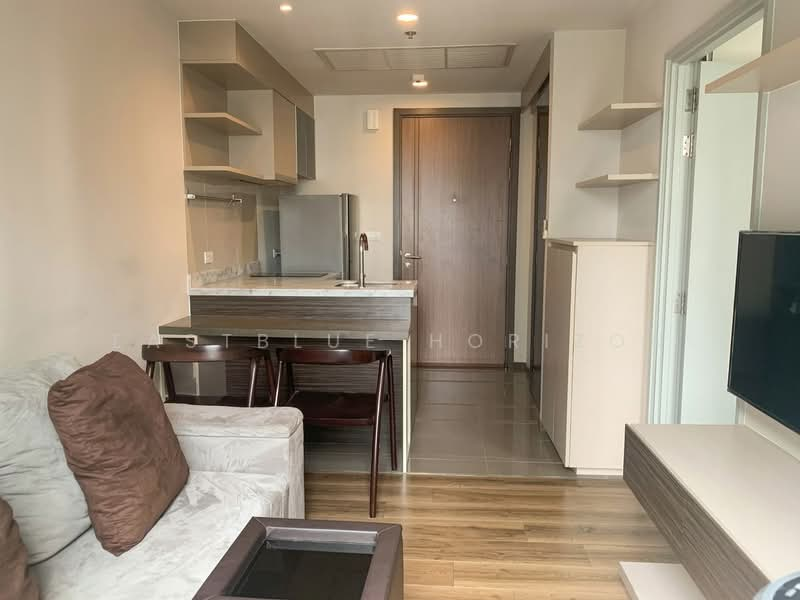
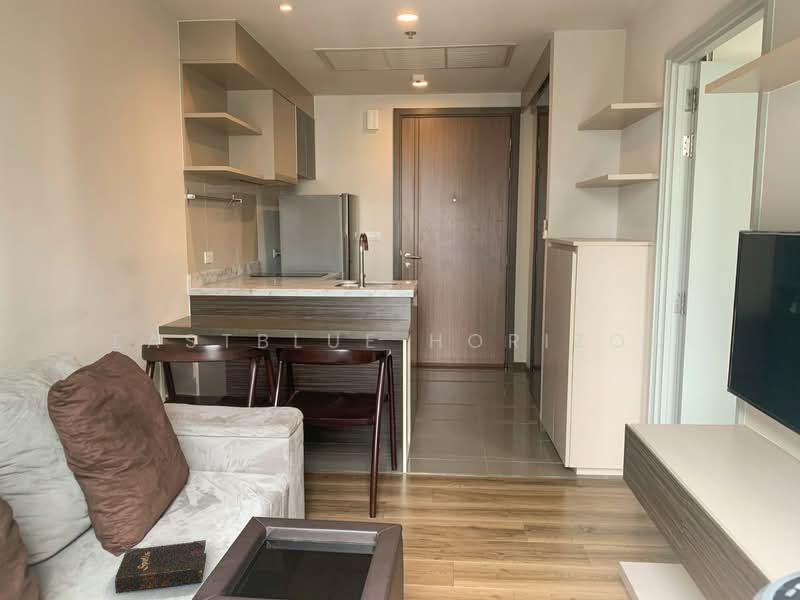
+ hardback book (163, 566)
